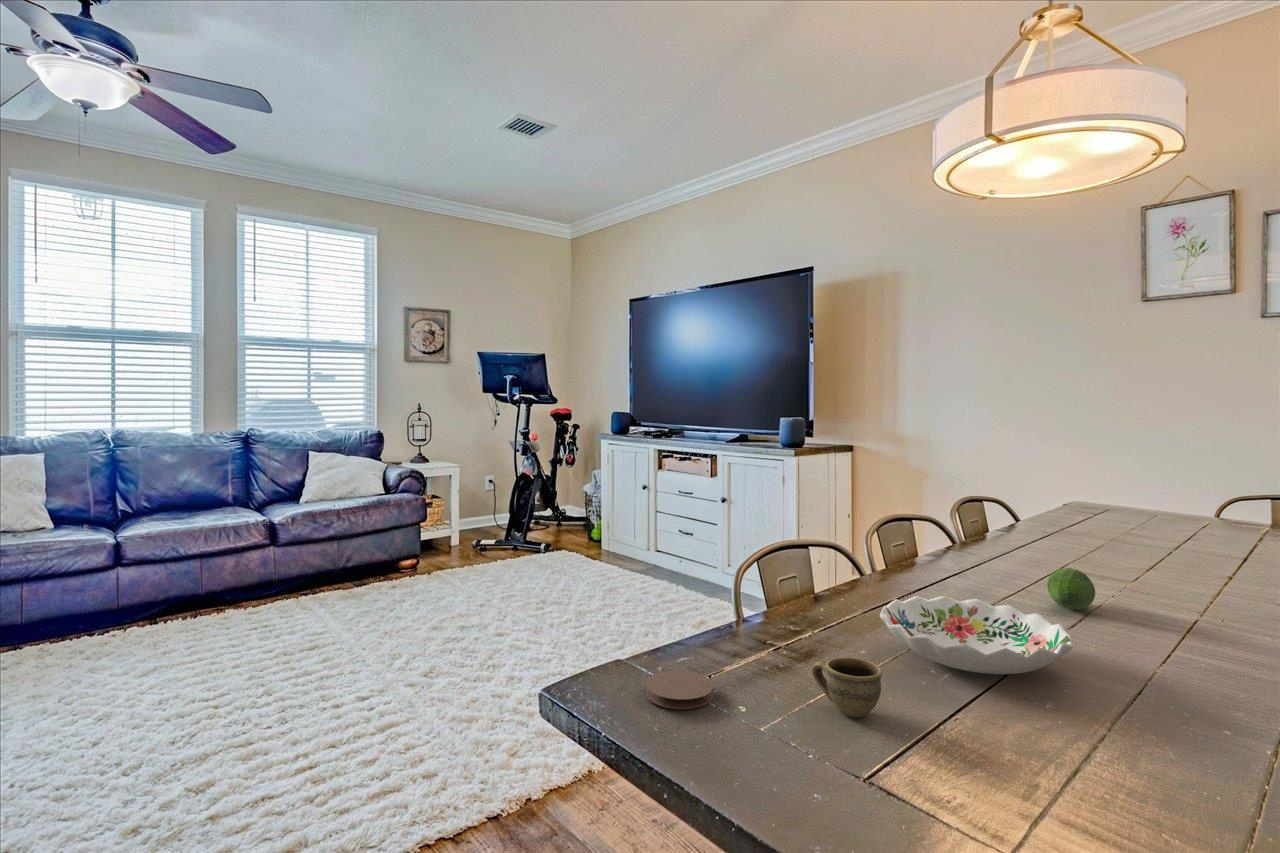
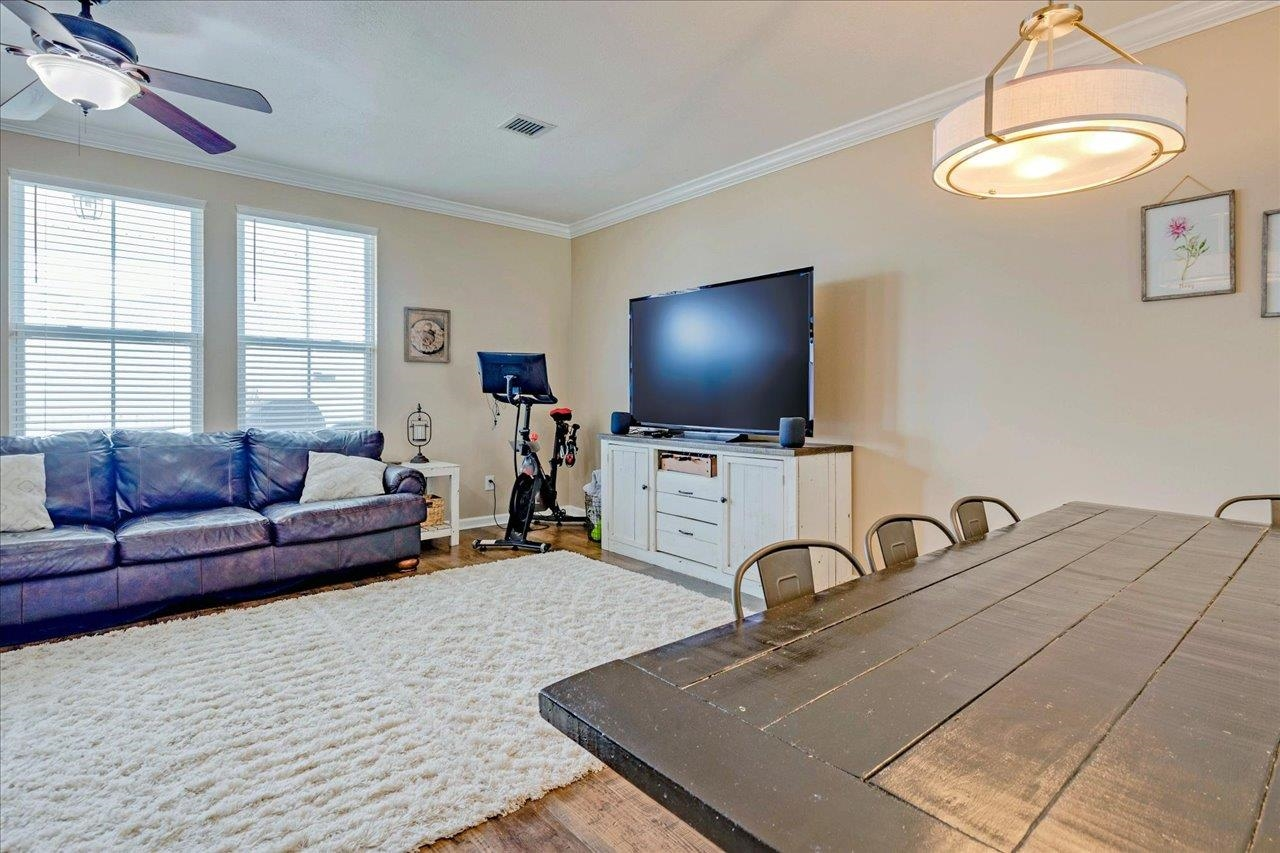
- decorative bowl (970, 638)
- fruit (1071, 587)
- coaster (679, 688)
- cup (845, 685)
